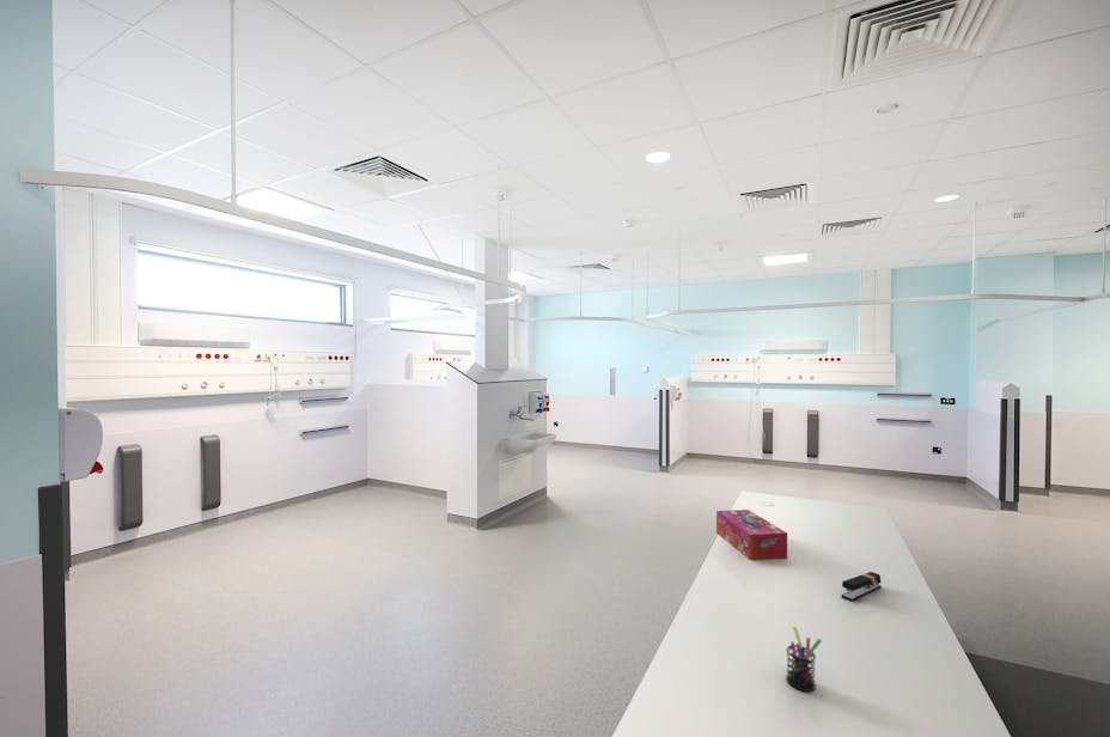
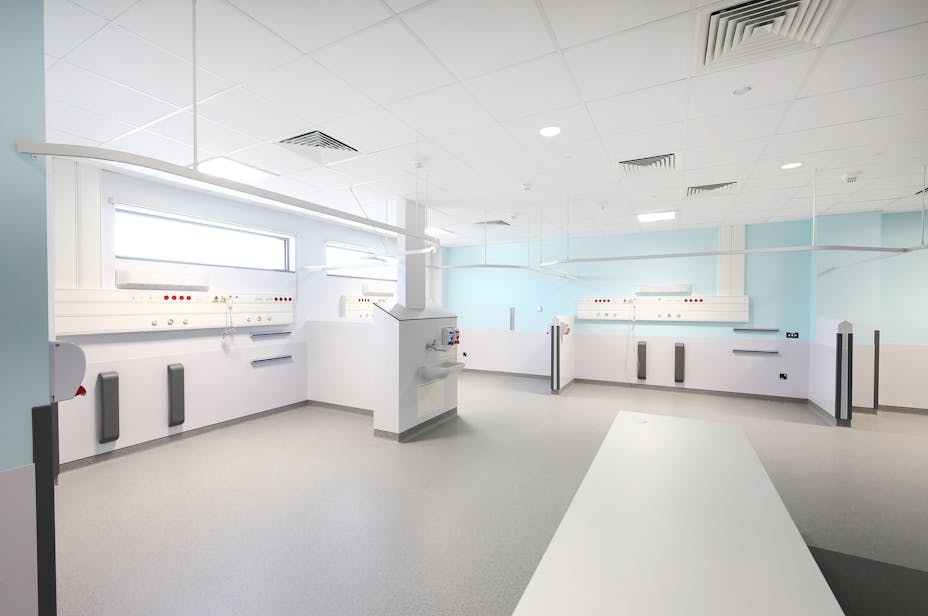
- pen holder (804, 657)
- stapler (861, 584)
- tissue box (749, 532)
